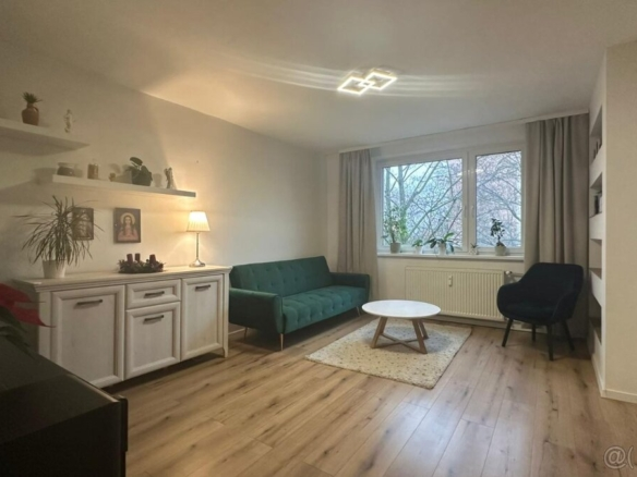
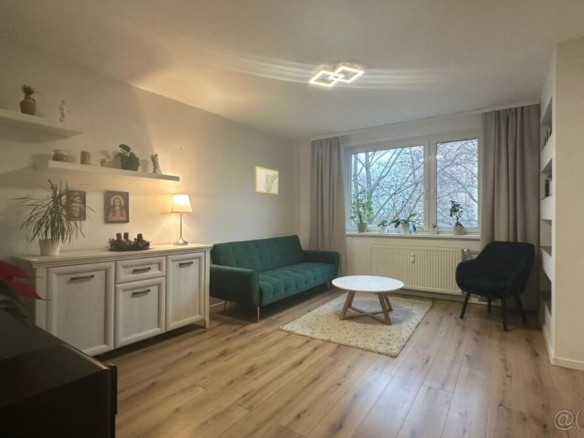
+ wall art (266, 181)
